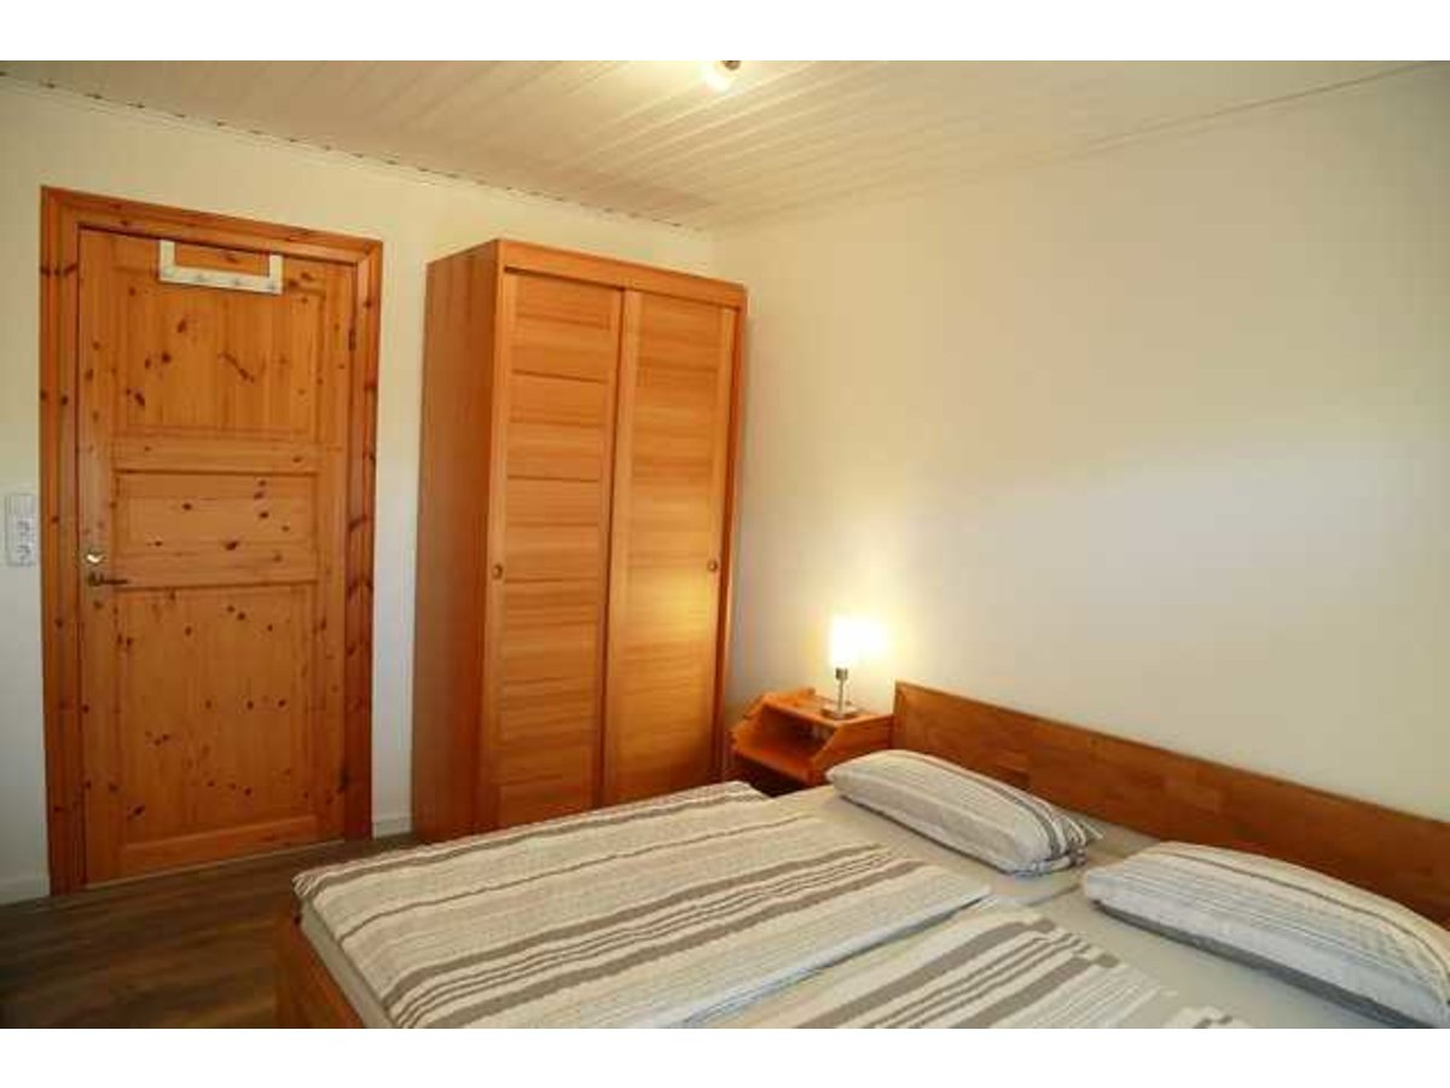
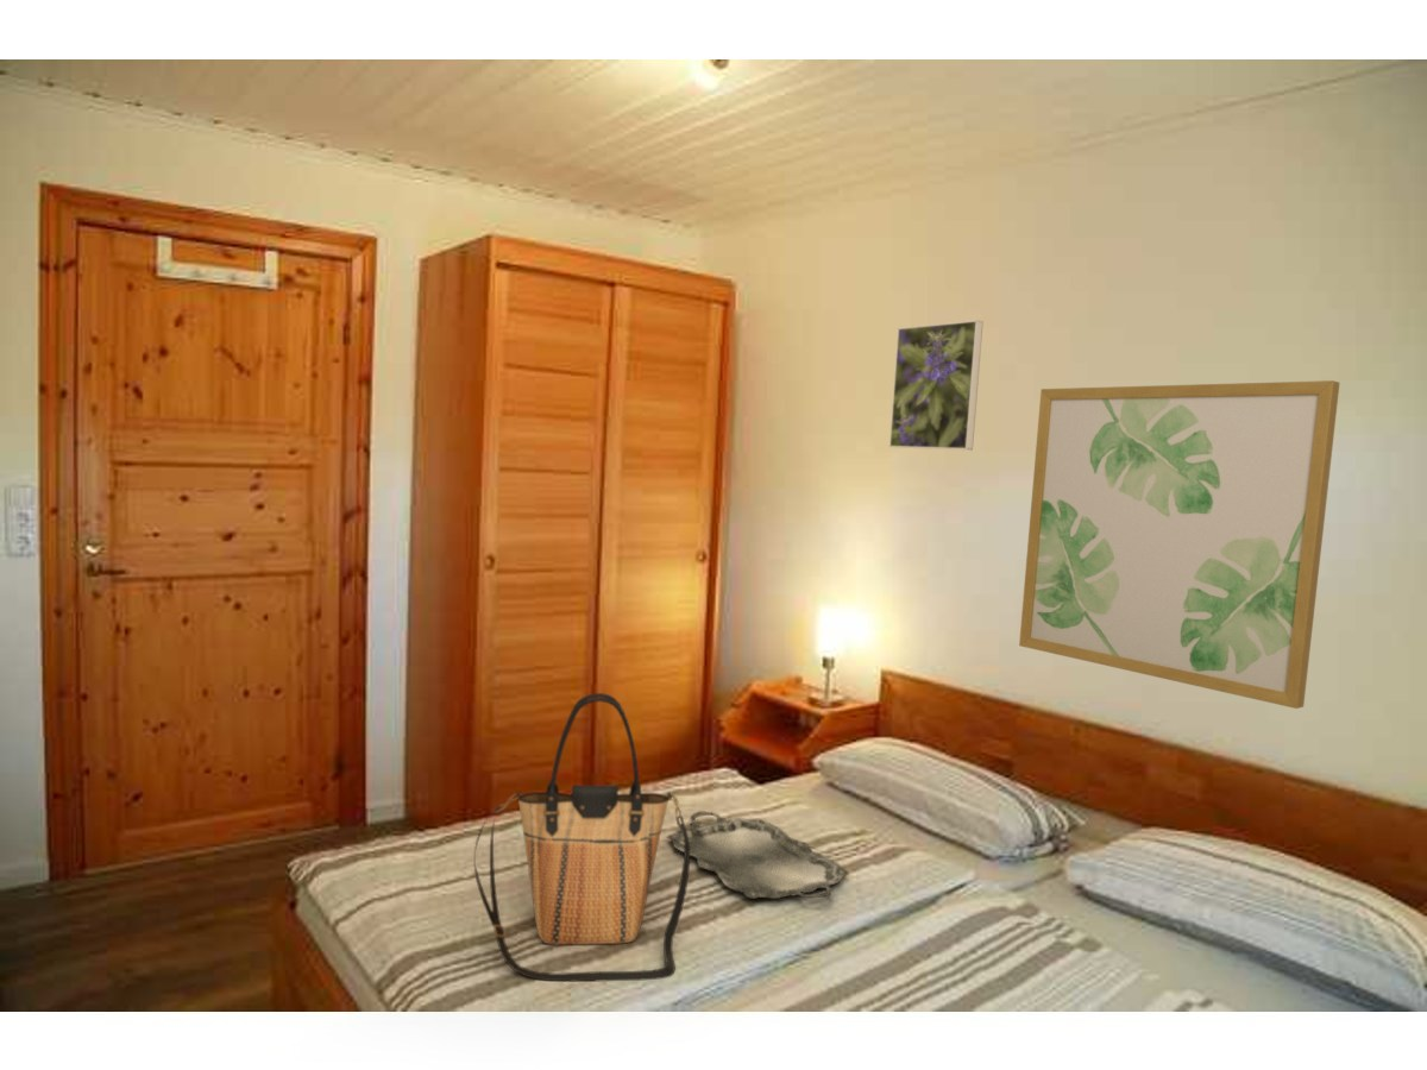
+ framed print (933, 386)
+ serving tray (754, 855)
+ wall art (1158, 530)
+ tote bag (586, 822)
